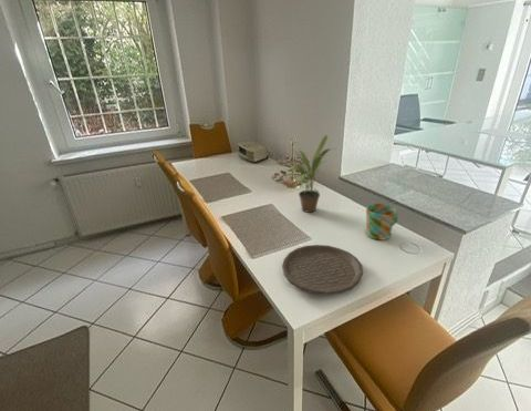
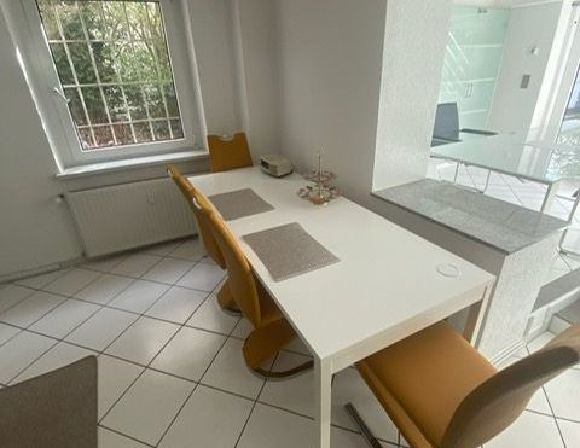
- plate (321, 267)
- mug (383, 220)
- potted plant (313, 177)
